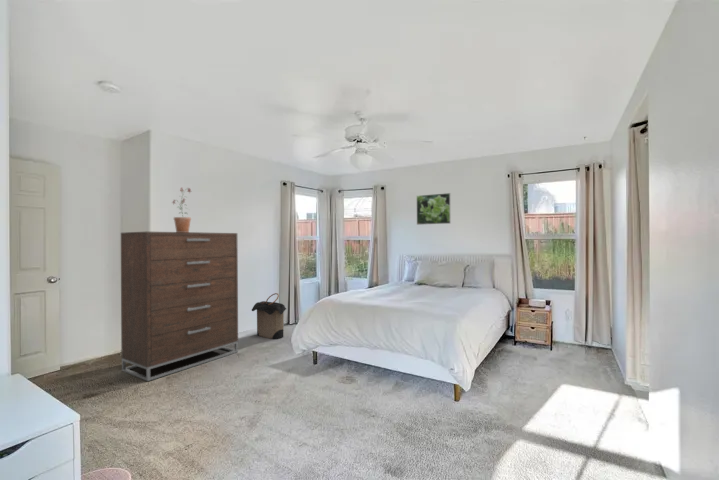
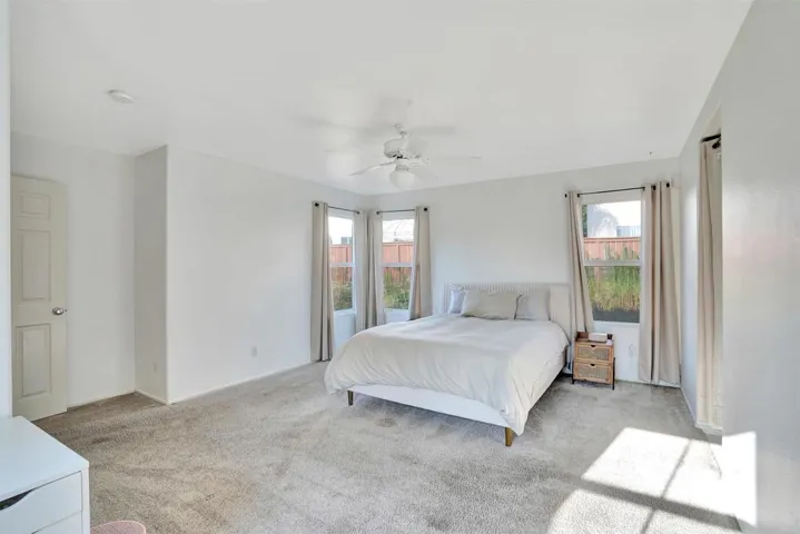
- laundry hamper (268, 314)
- dresser (184, 296)
- potted plant (181, 209)
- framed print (433, 209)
